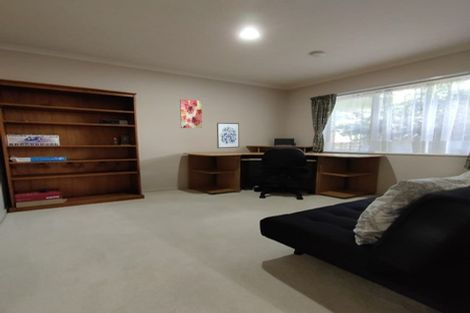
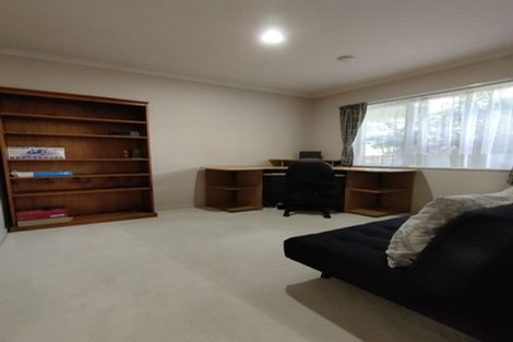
- wall art (228, 135)
- wall art (191, 114)
